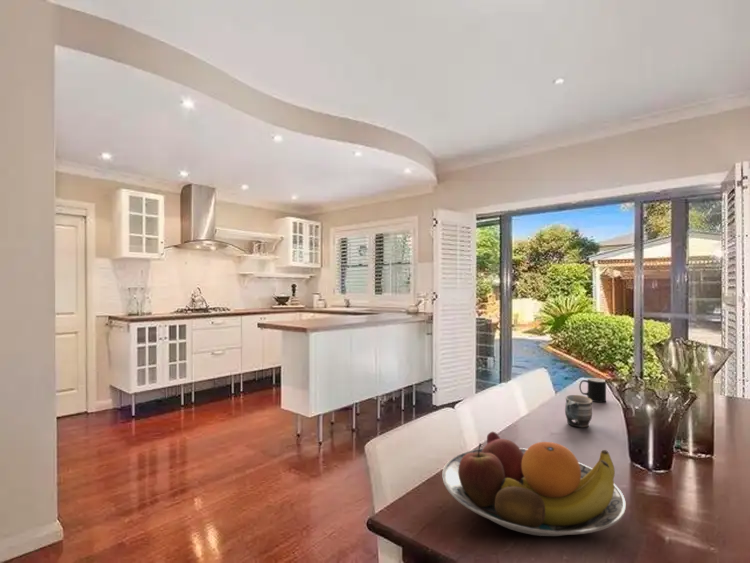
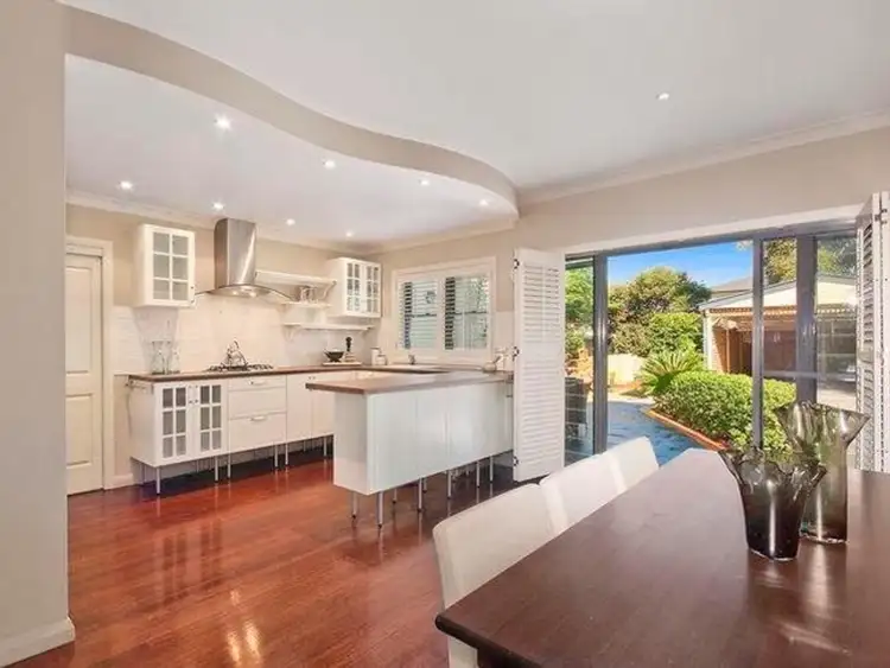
- cup (592, 389)
- fruit bowl (527, 474)
- mug (577, 412)
